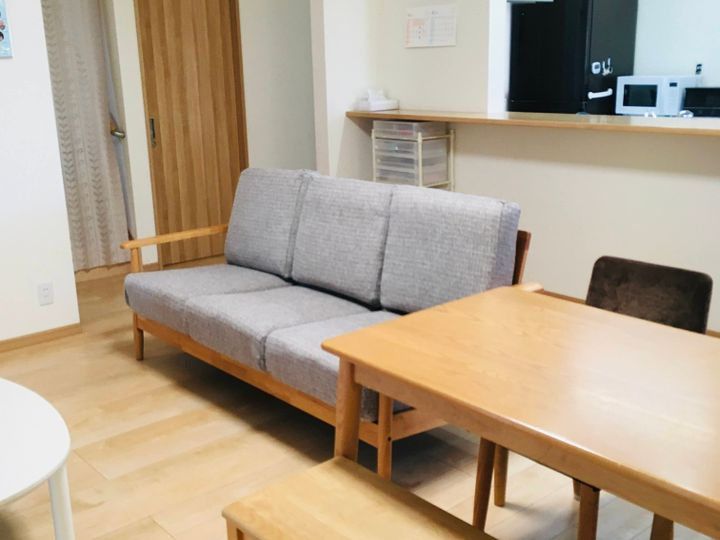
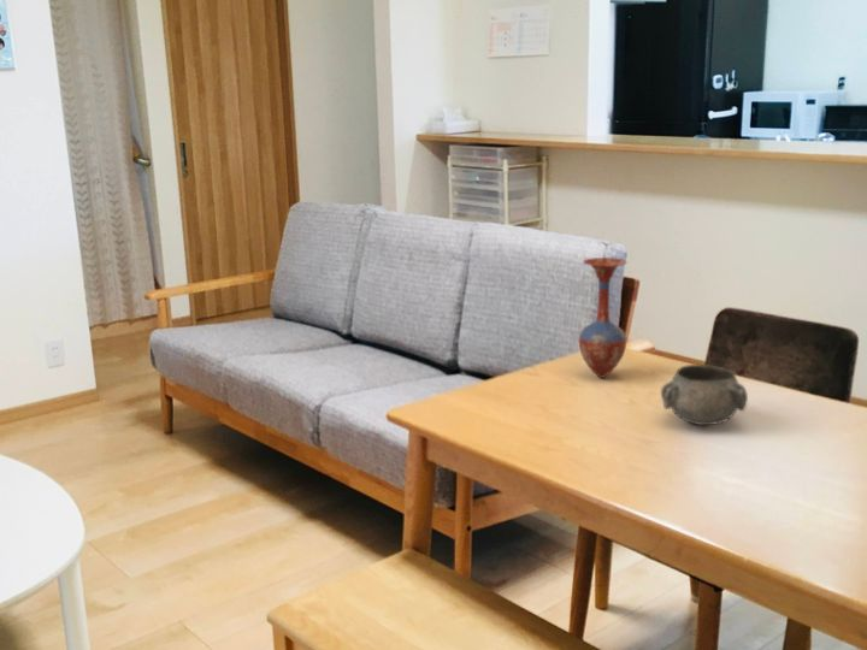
+ decorative bowl (698, 395)
+ vase (602, 320)
